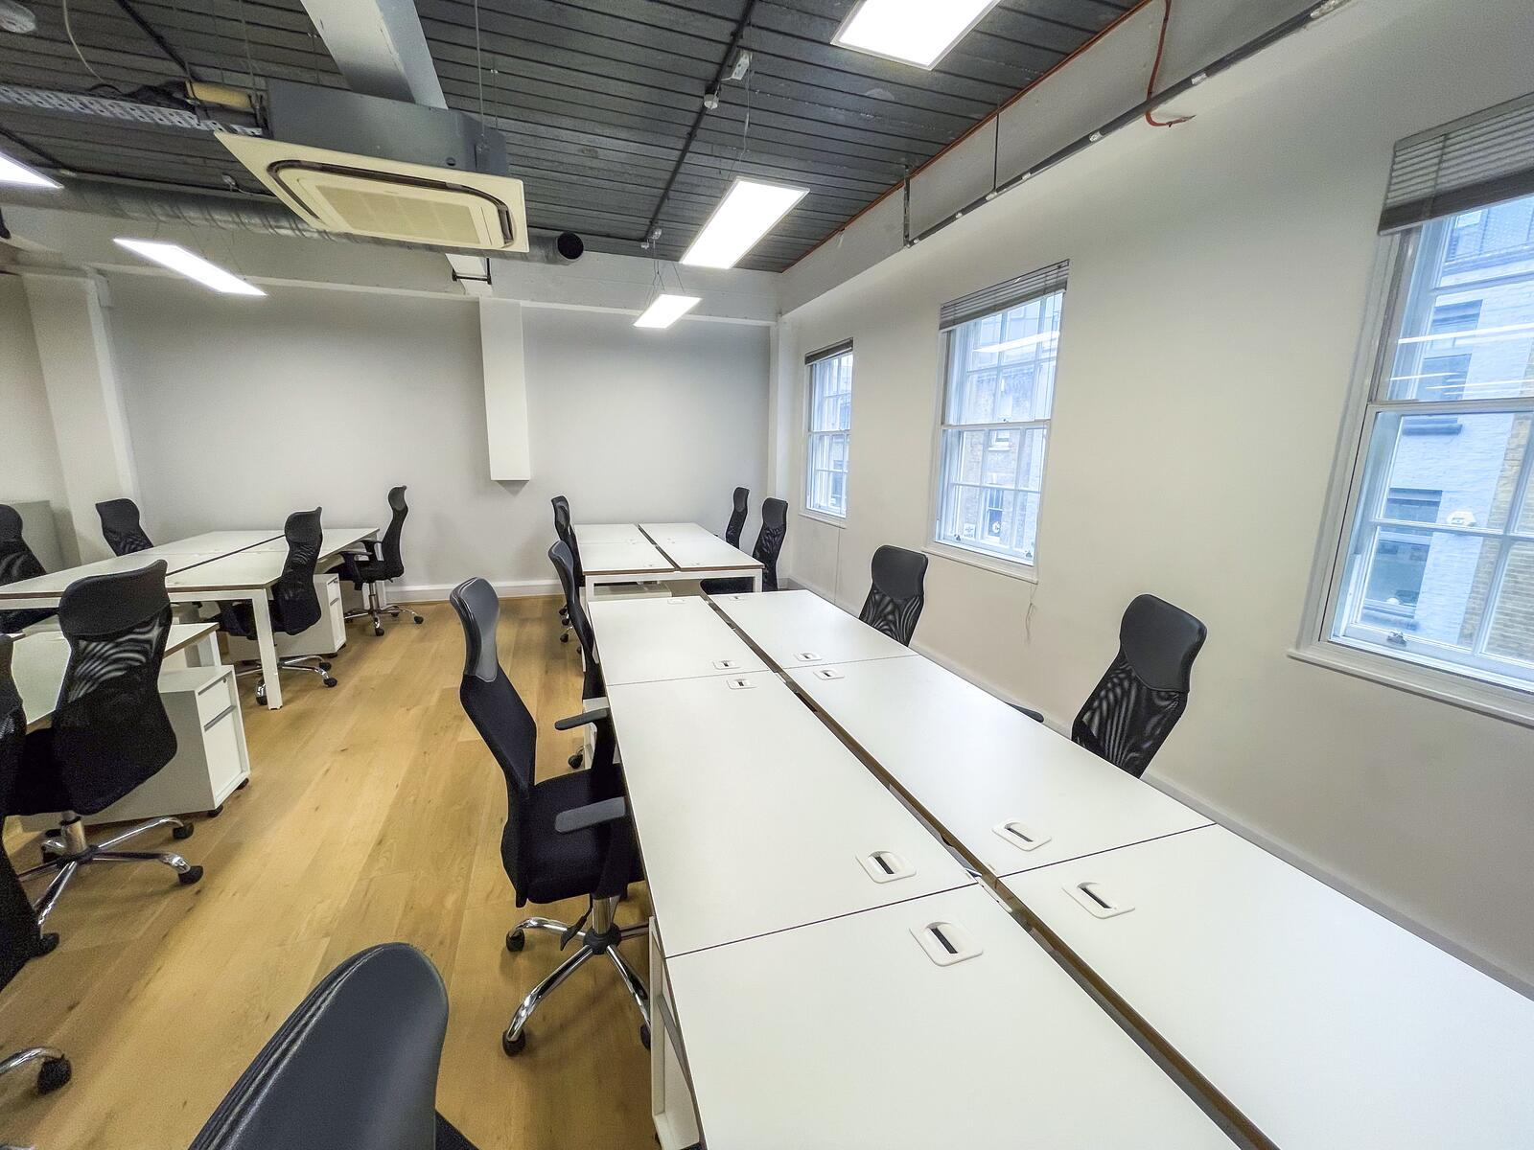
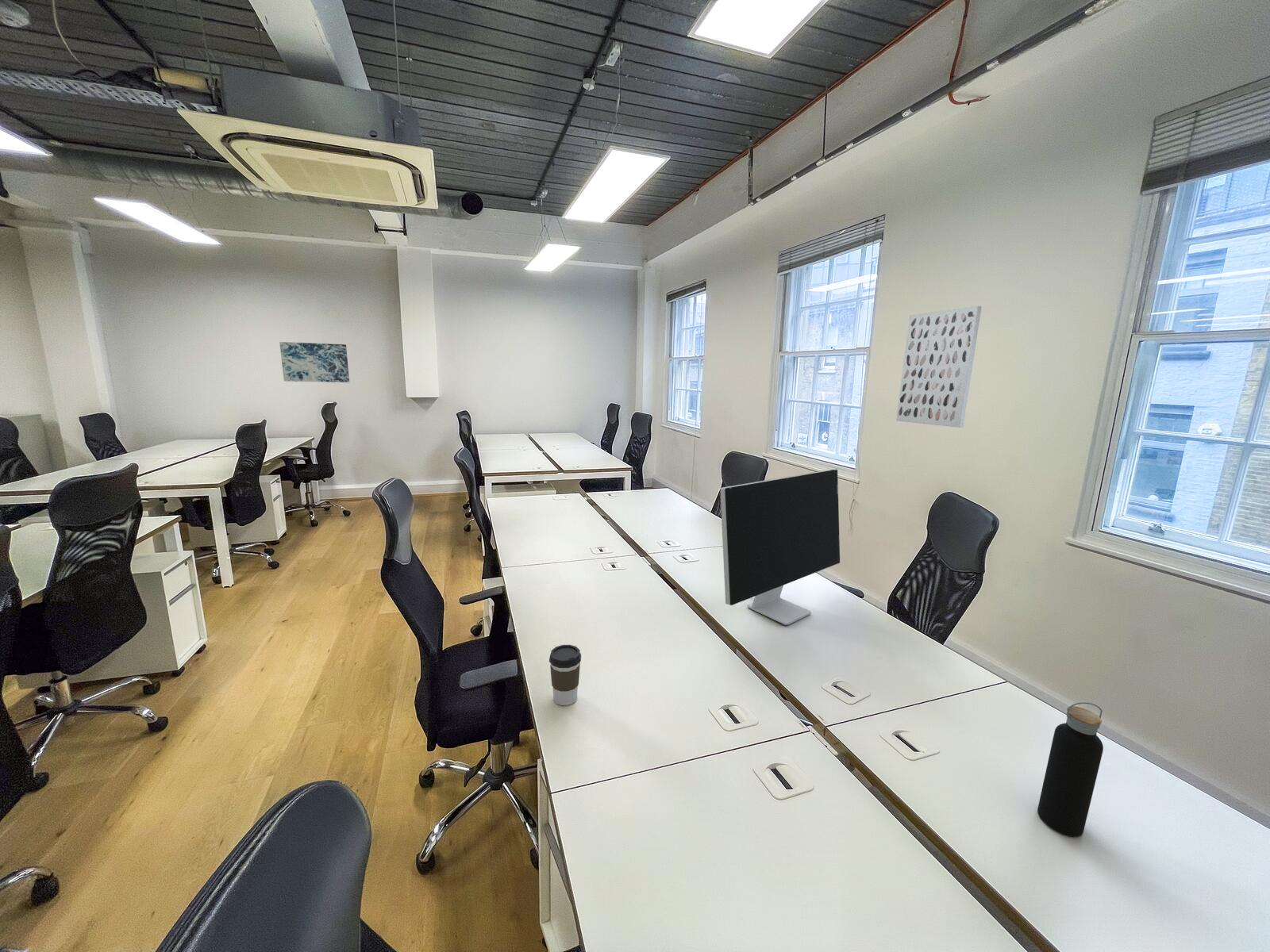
+ water bottle (1072, 763)
+ computer monitor (778, 543)
+ wall art (934, 368)
+ wall art (315, 363)
+ coffee cup (565, 675)
